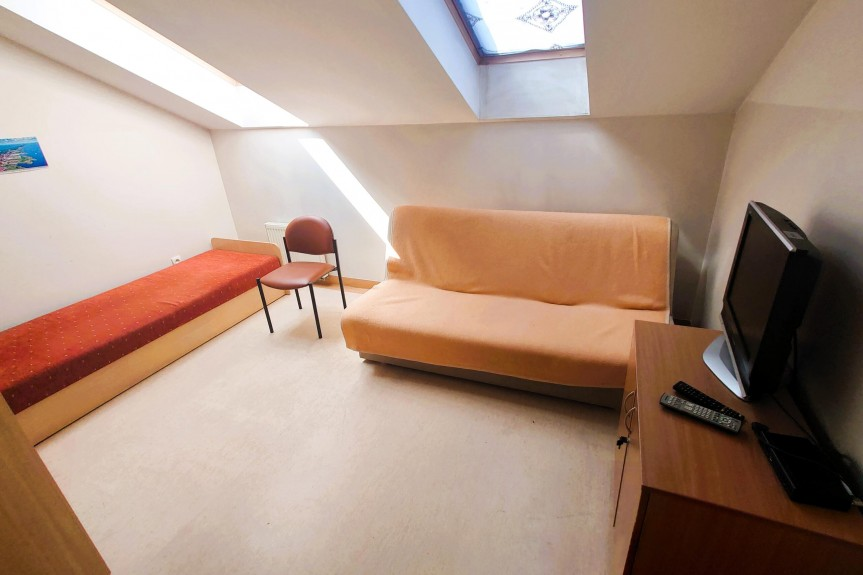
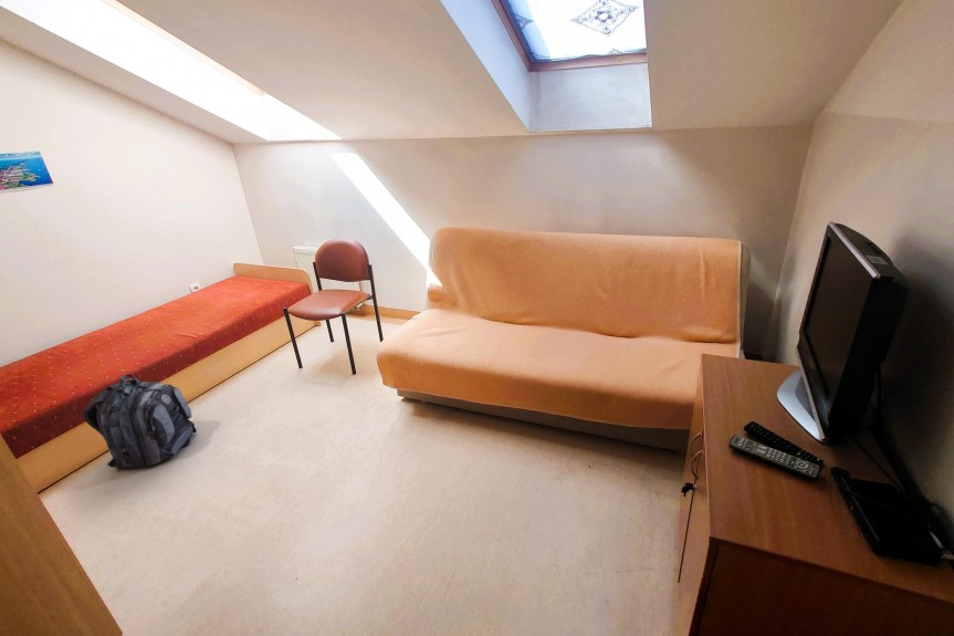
+ backpack (140, 414)
